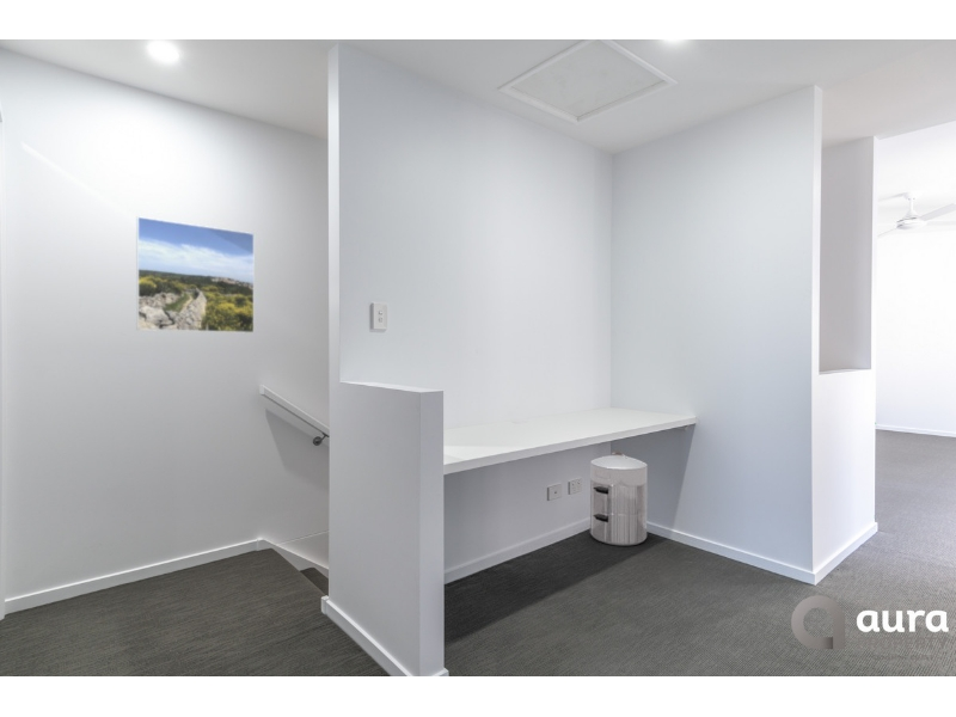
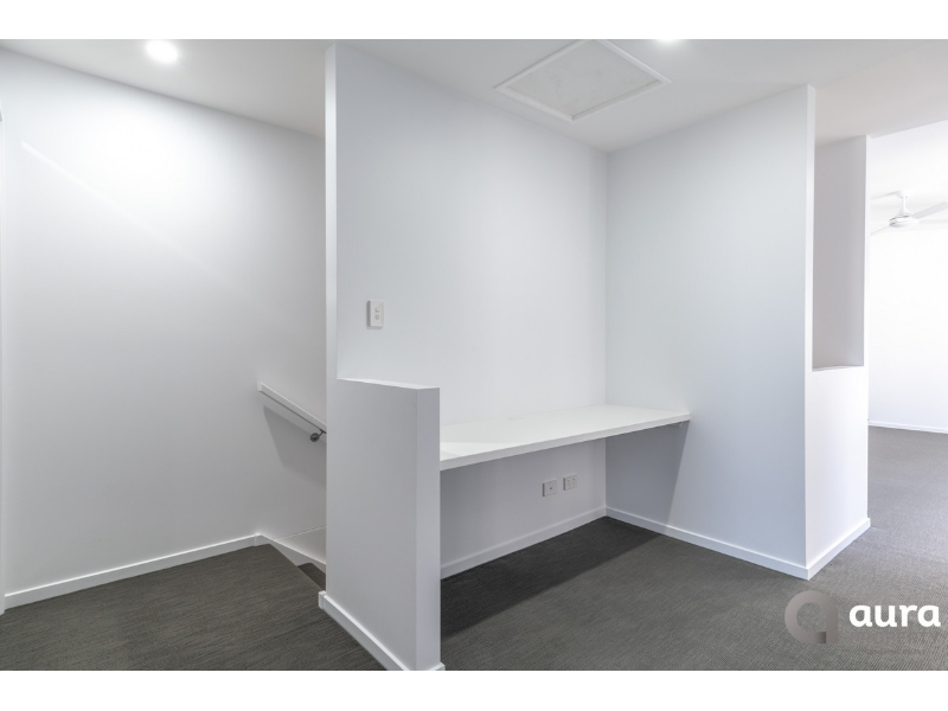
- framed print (198, 278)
- waste bin (618, 494)
